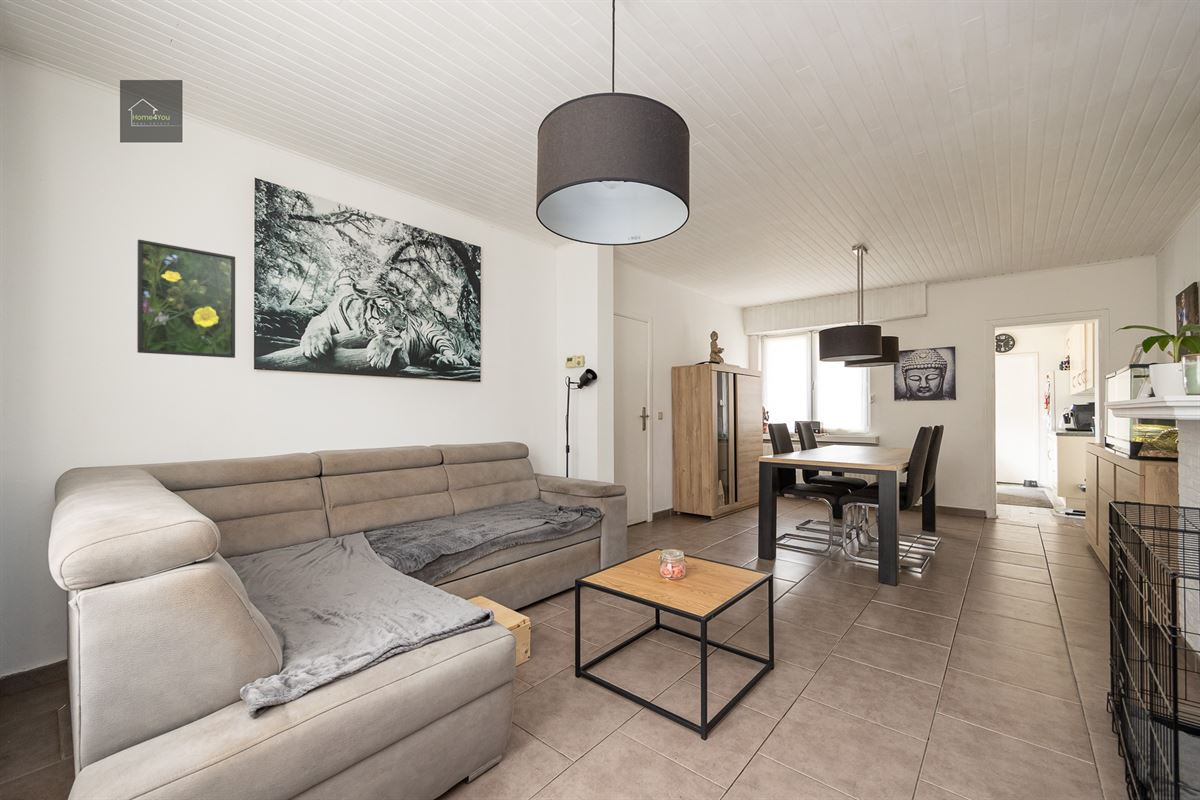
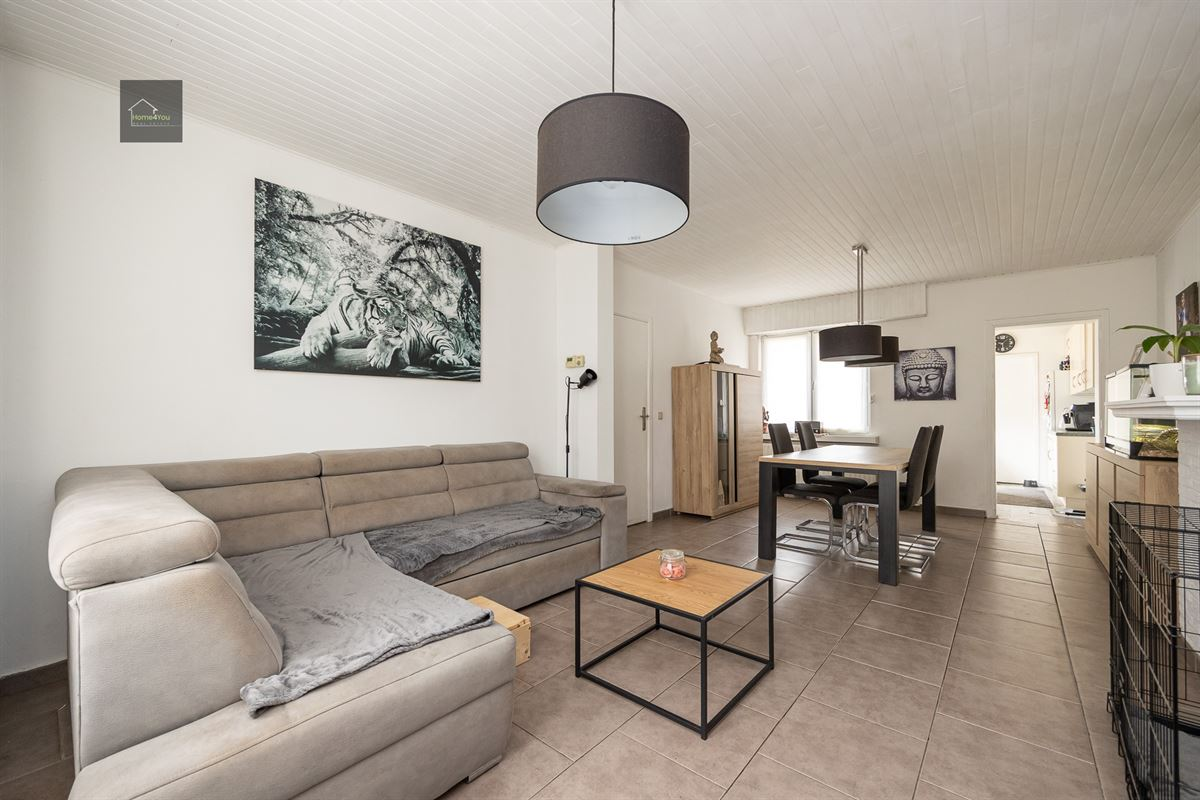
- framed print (189, 302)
